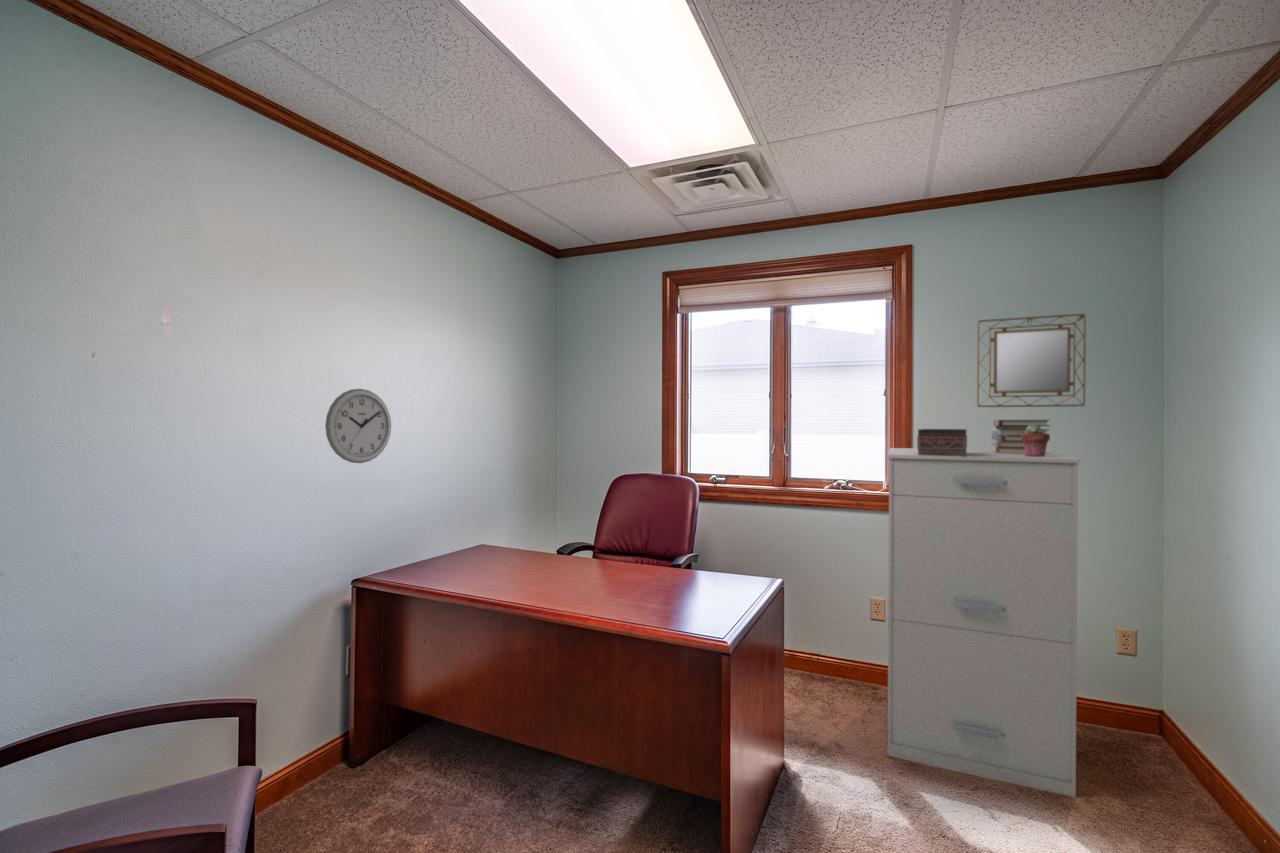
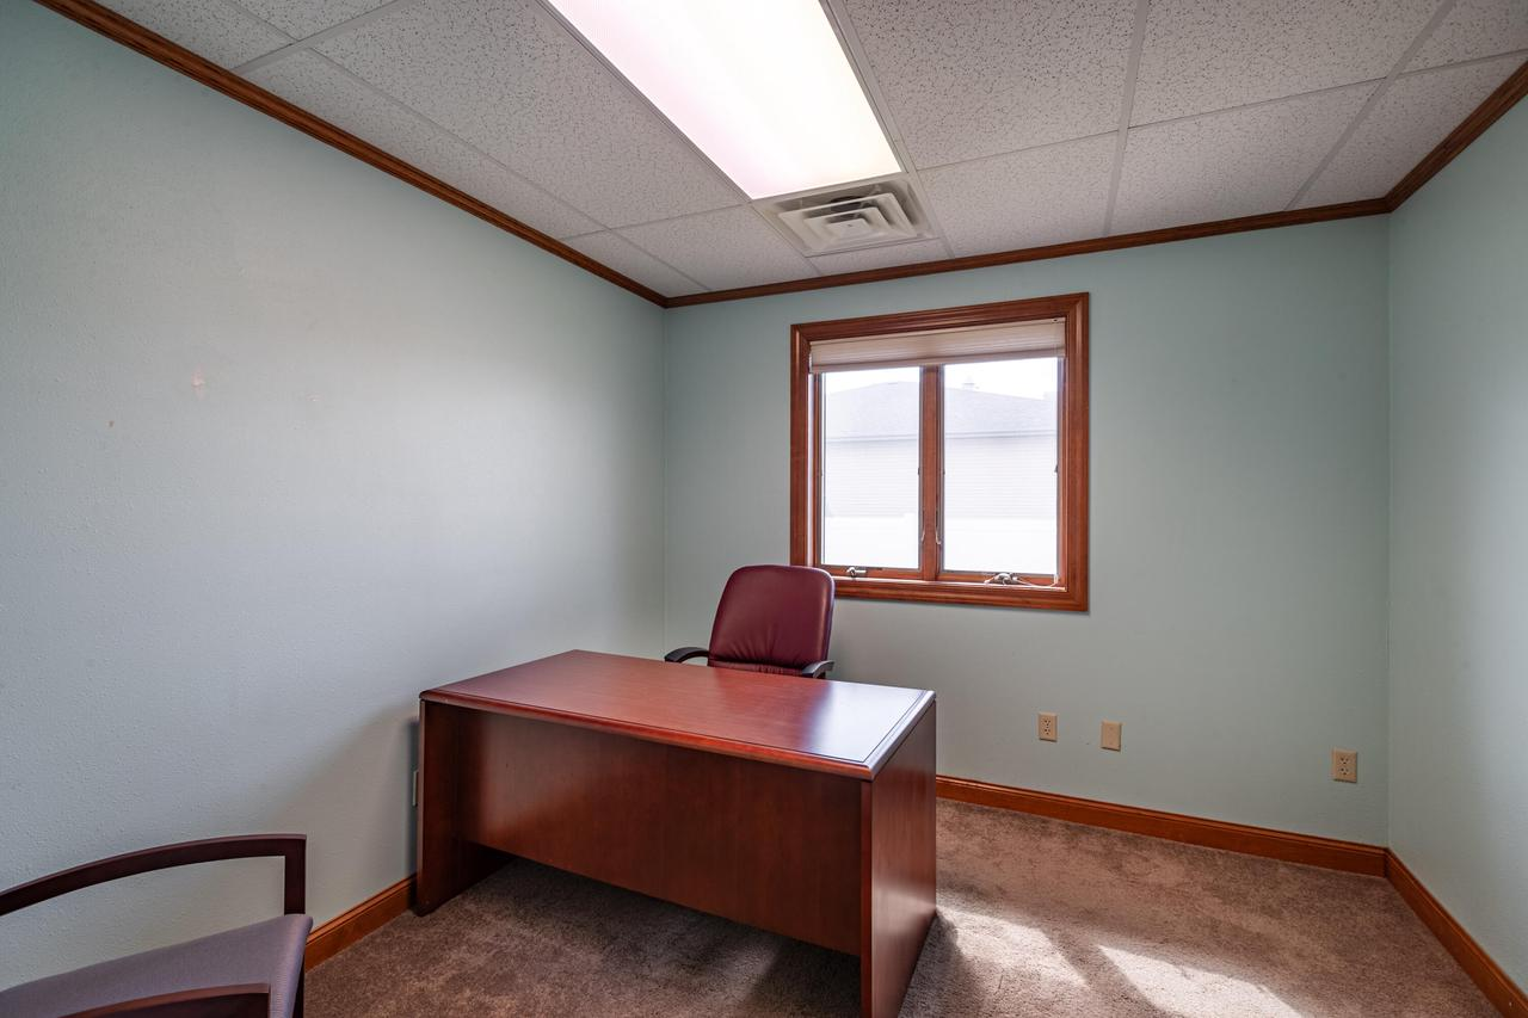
- wall clock (361, 425)
- book stack (1018, 435)
- filing cabinet (967, 594)
- potted succulent (1035, 439)
- tissue box (942, 441)
- home mirror (1030, 361)
